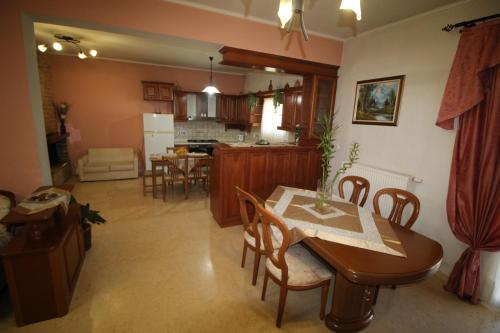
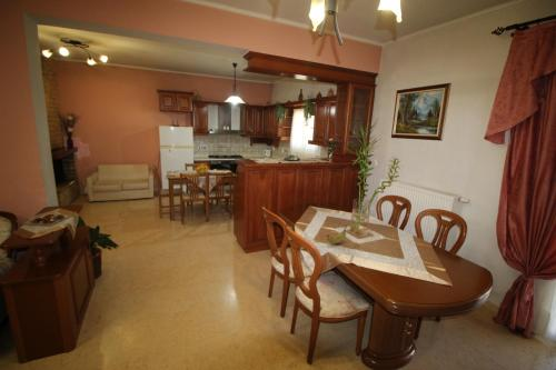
+ fruit (337, 236)
